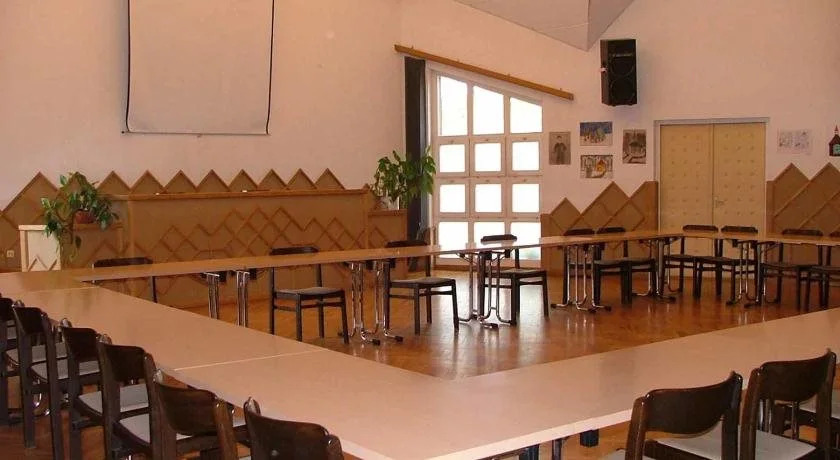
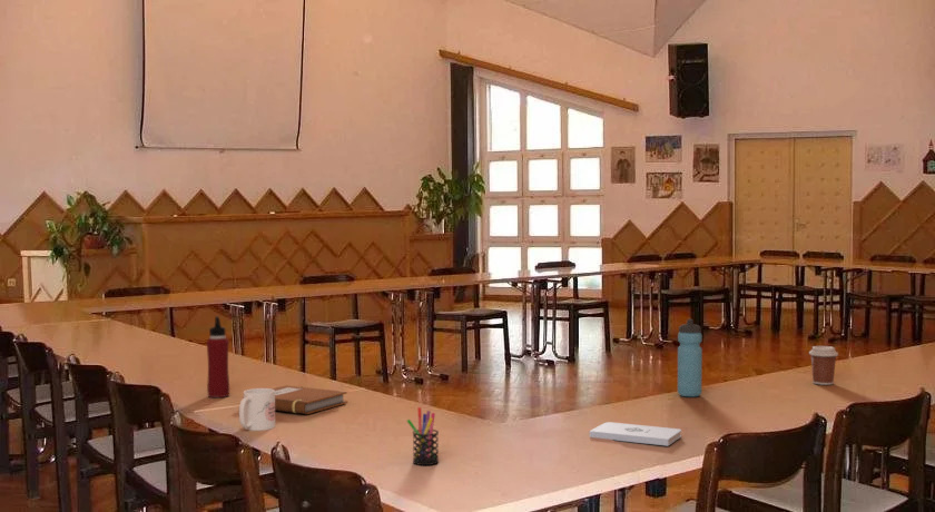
+ water bottle (217, 356)
+ mug (255, 410)
+ pen holder (422, 435)
+ notepad (636, 433)
+ coffee cup (823, 365)
+ water bottle (689, 356)
+ notebook (293, 398)
